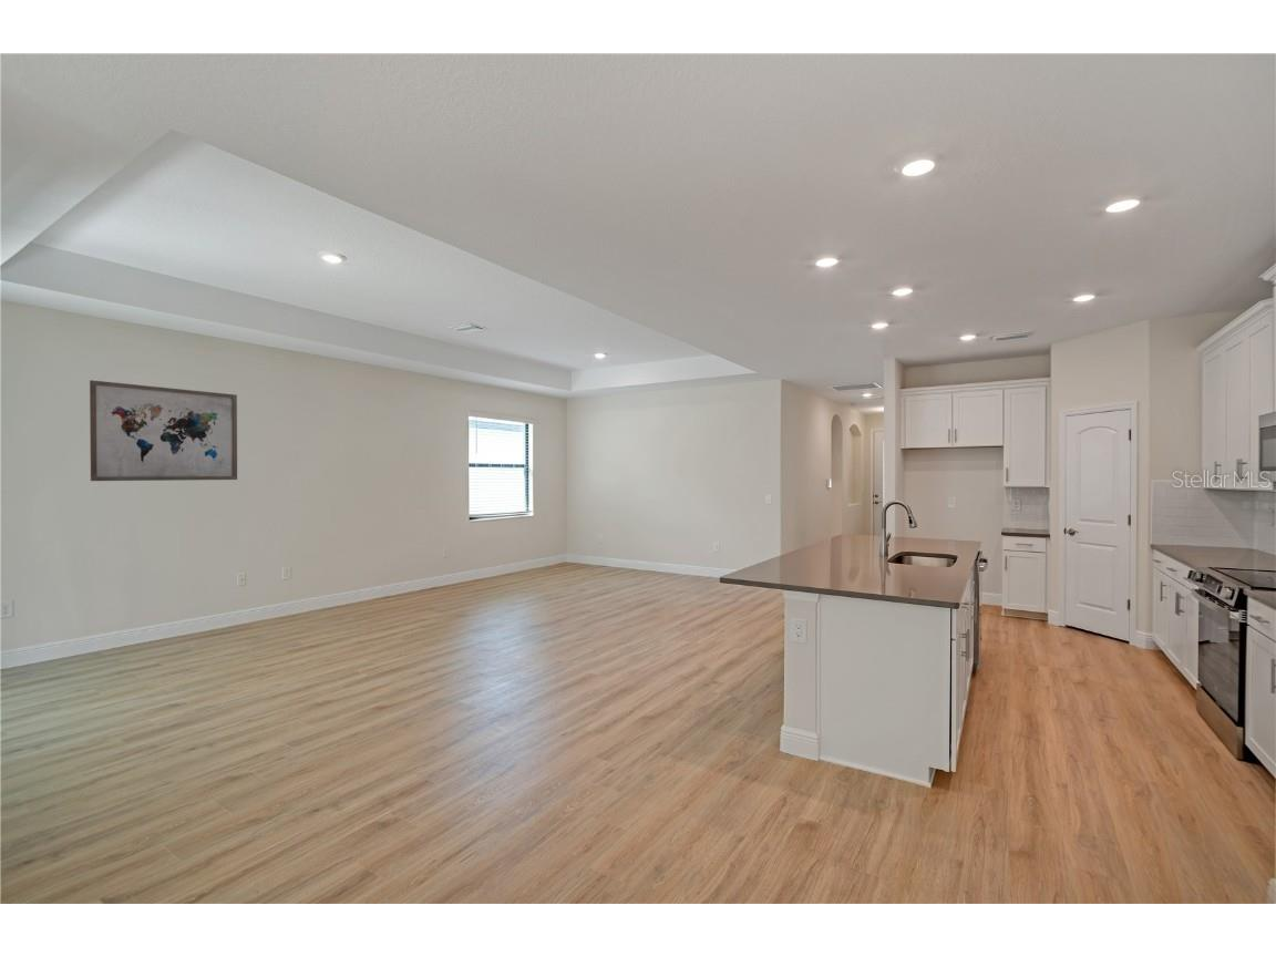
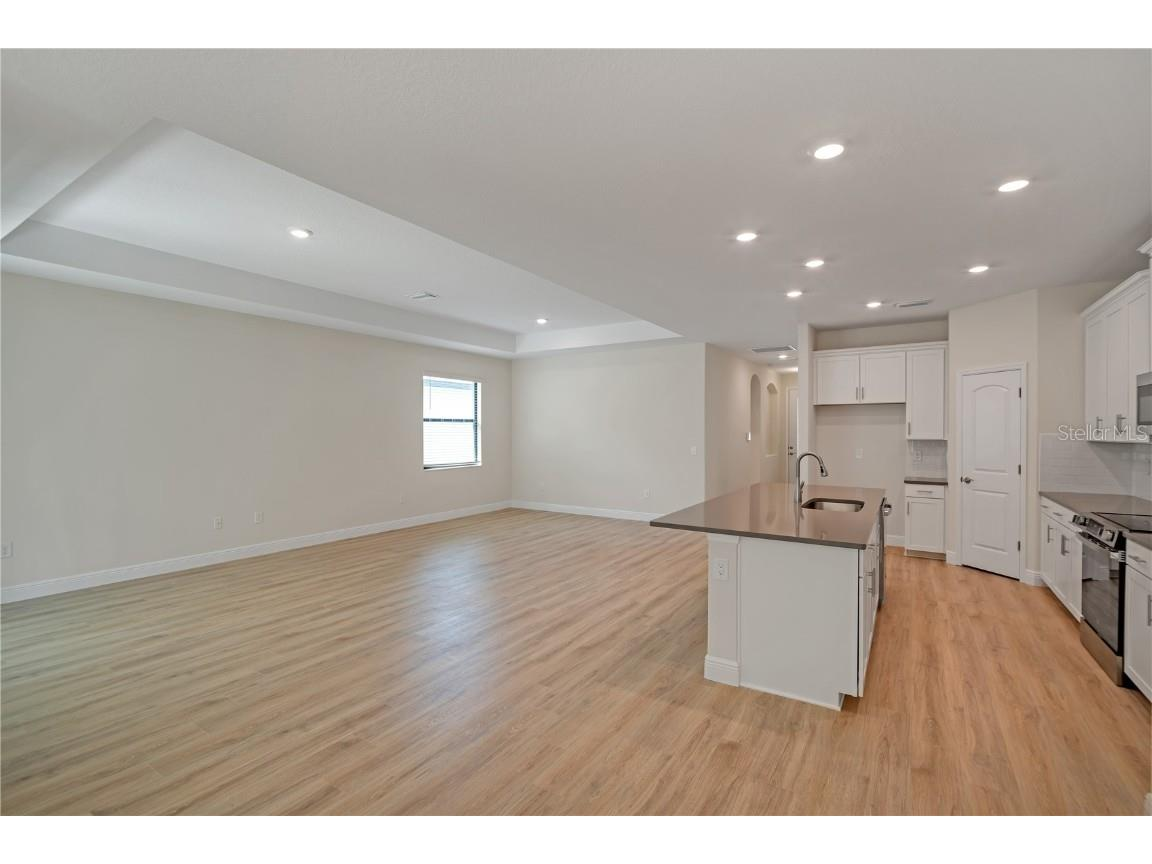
- wall art (169, 434)
